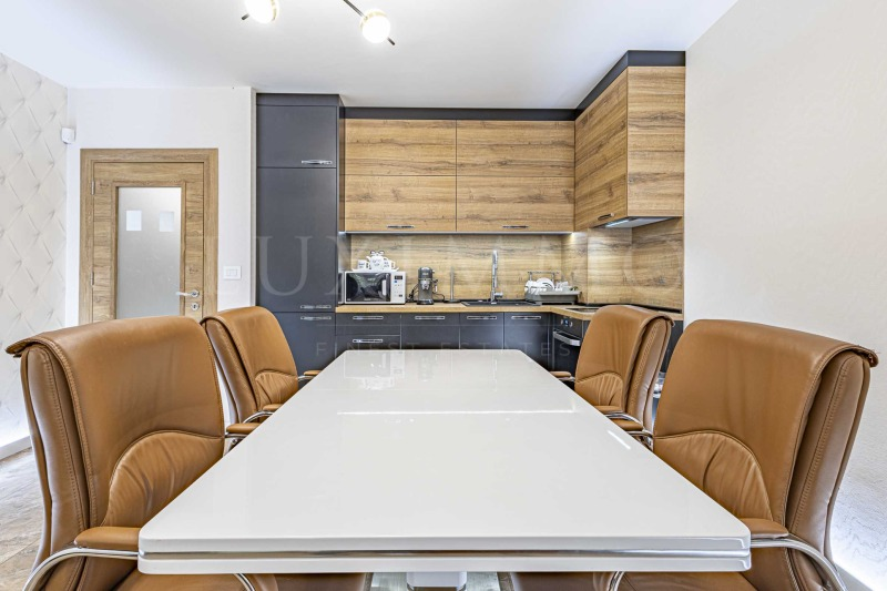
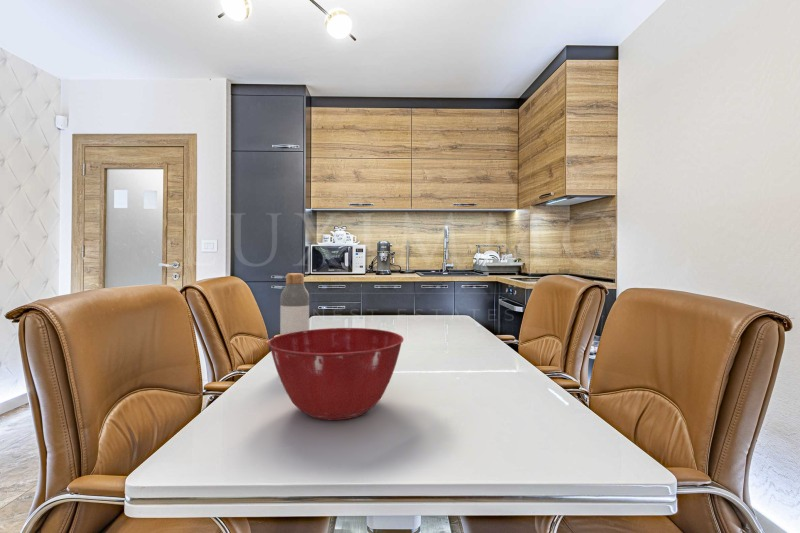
+ bottle (294, 323)
+ mixing bowl (336, 373)
